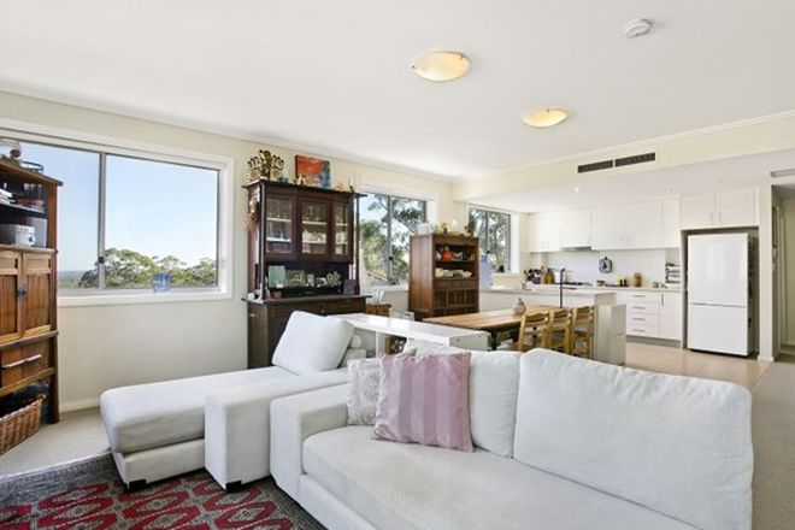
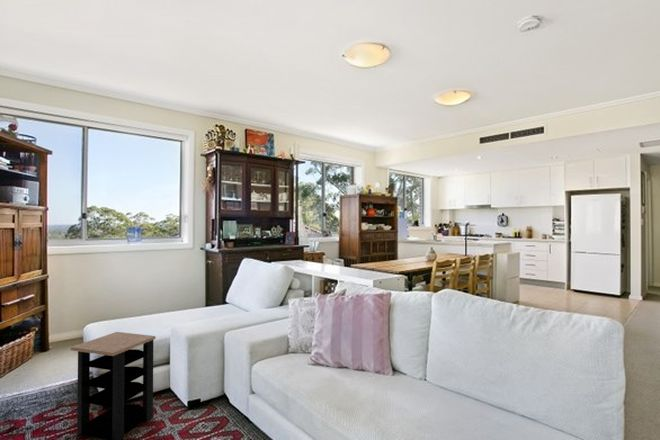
+ side table (115, 383)
